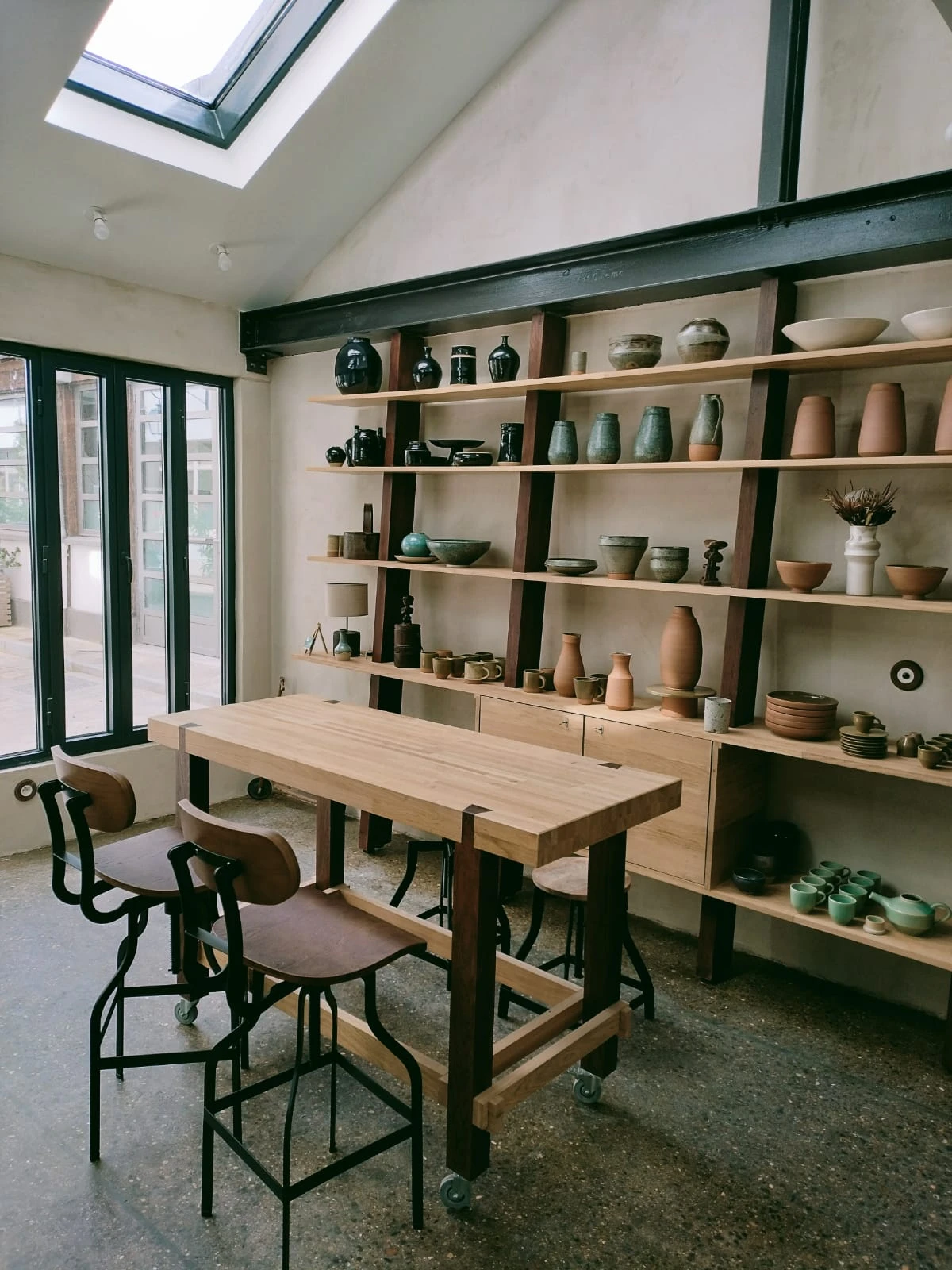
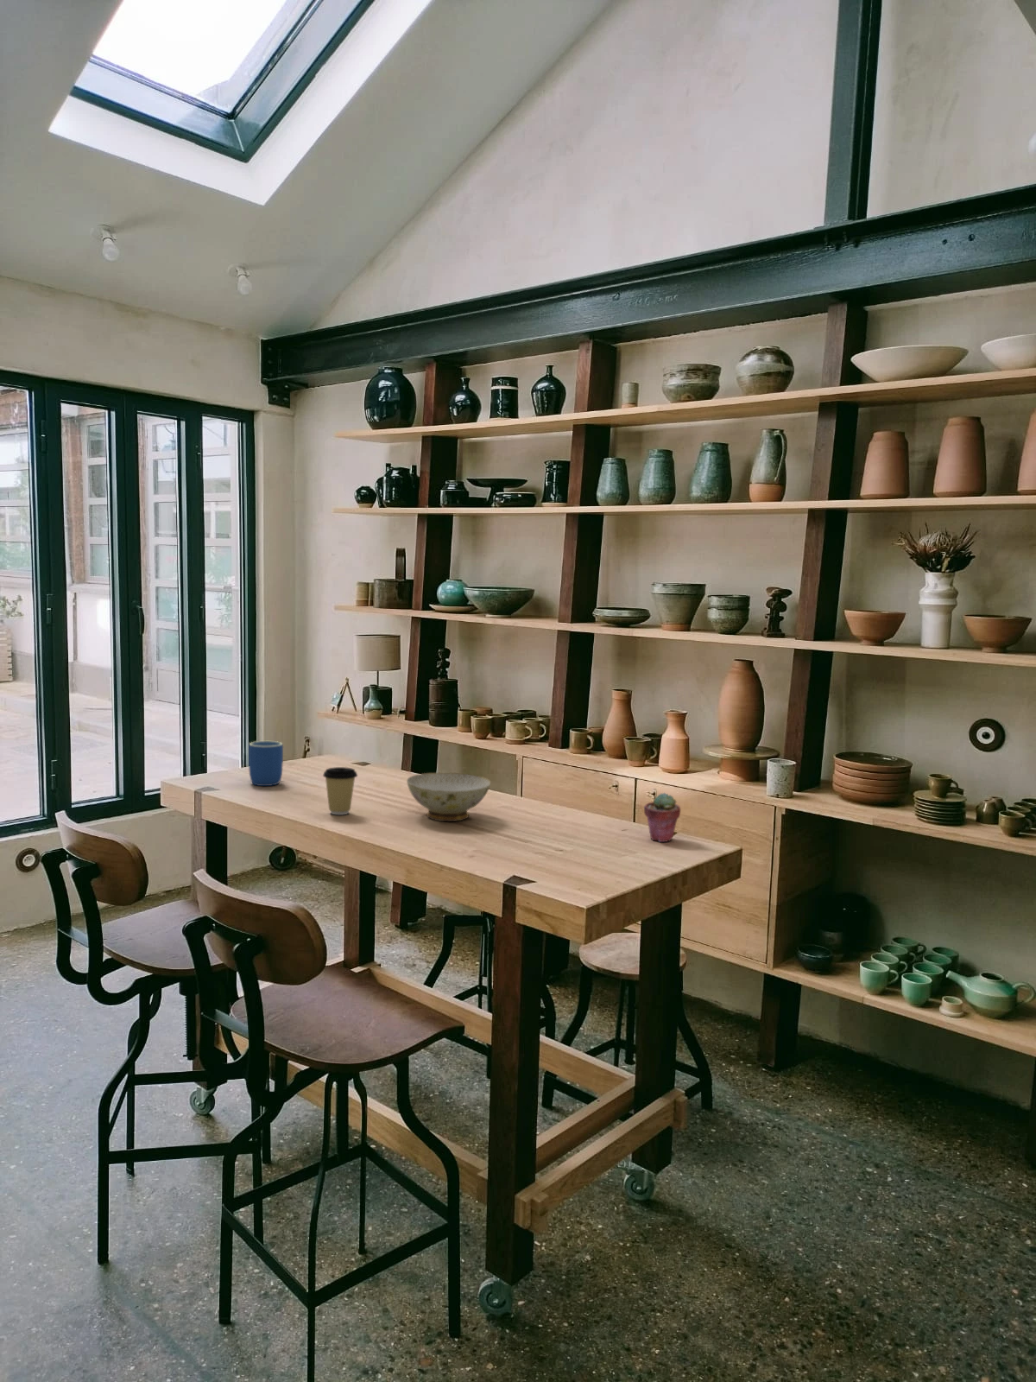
+ ceramic bowl (448, 798)
+ mug (267, 763)
+ potted succulent (662, 815)
+ coffee cup (340, 790)
